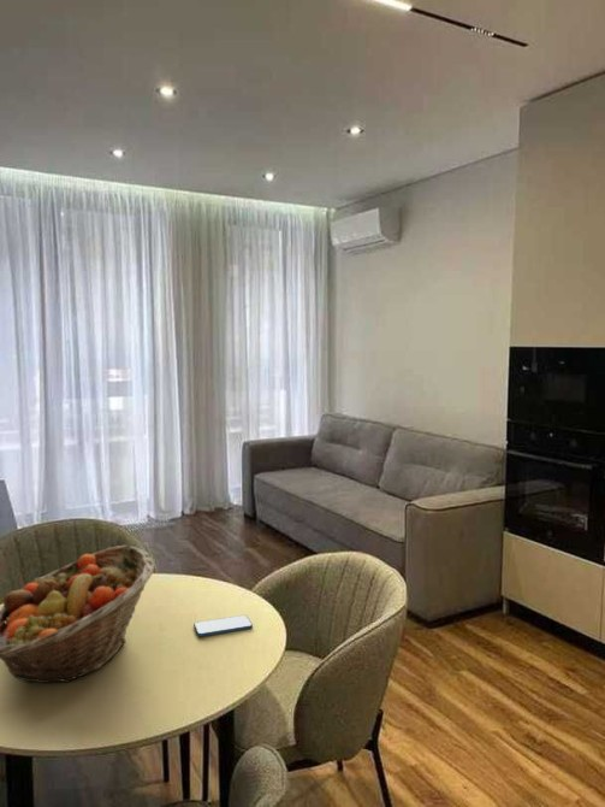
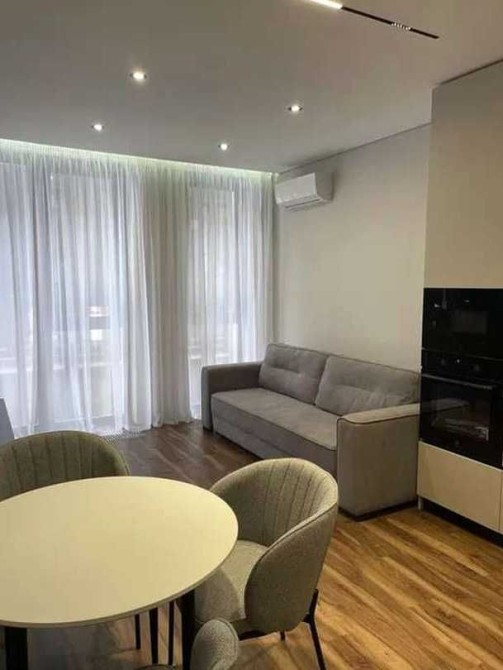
- fruit basket (75, 607)
- smartphone (223, 625)
